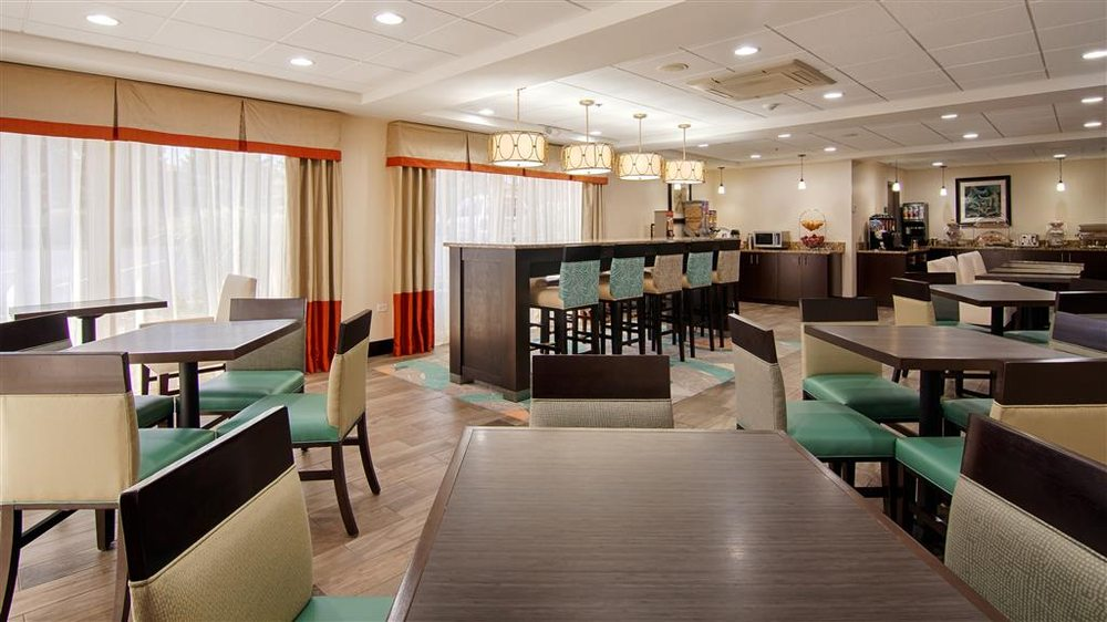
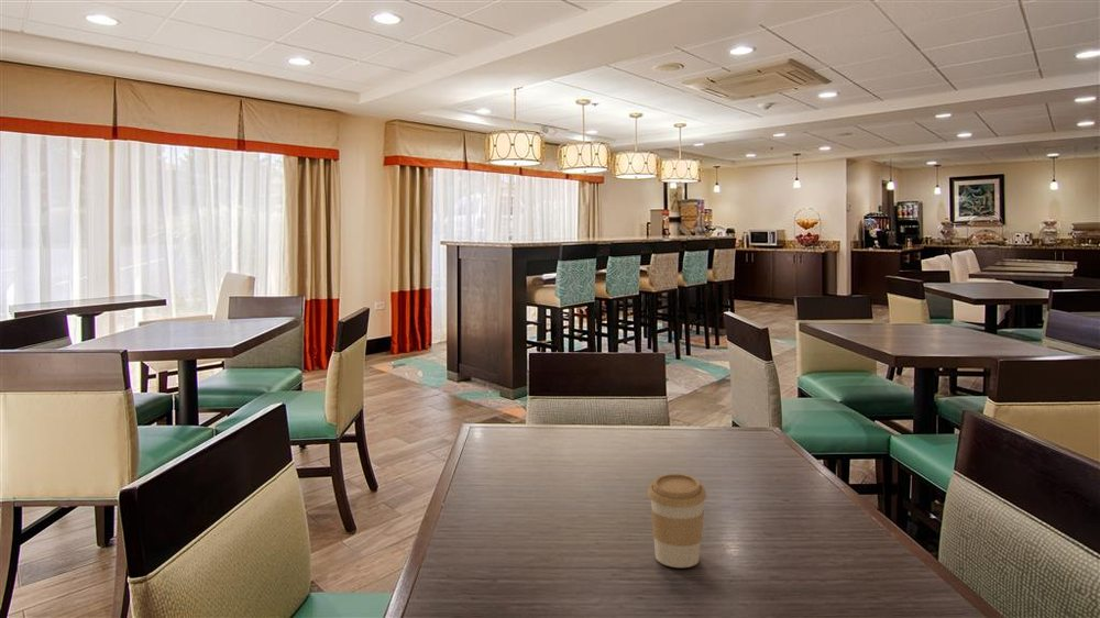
+ coffee cup (676, 518)
